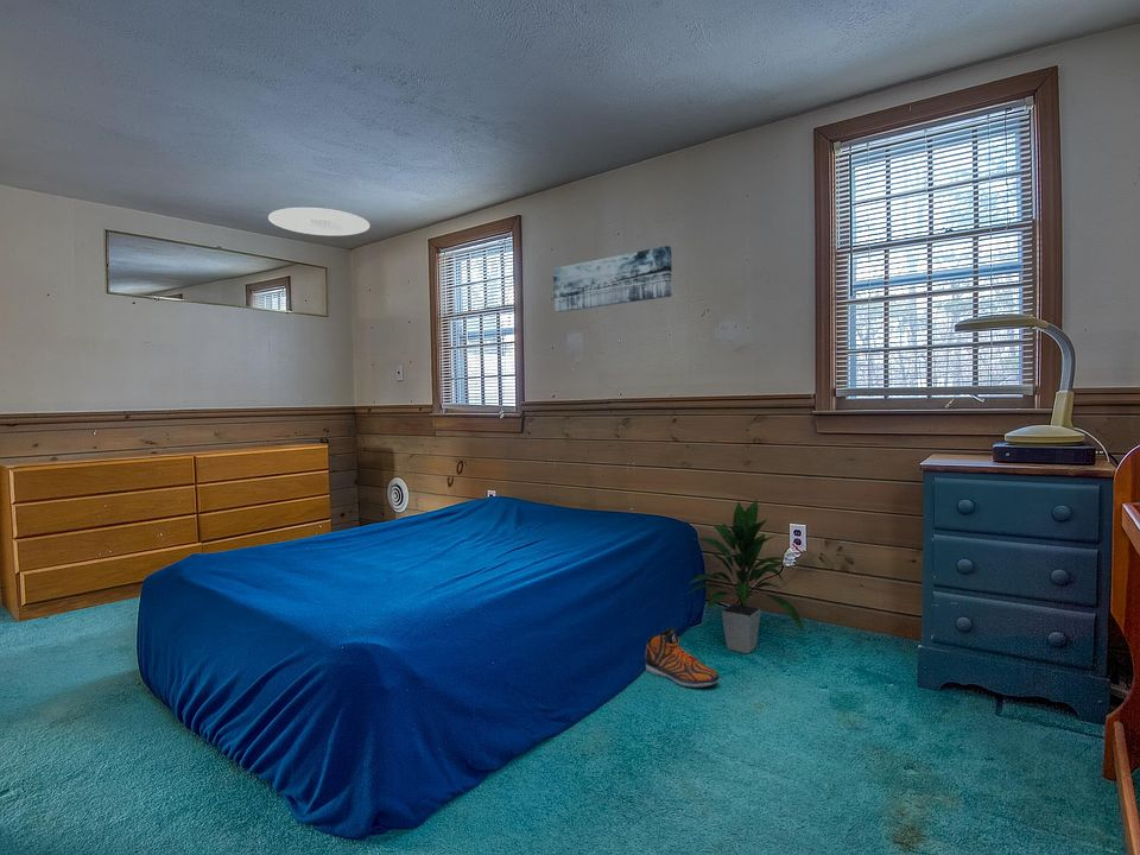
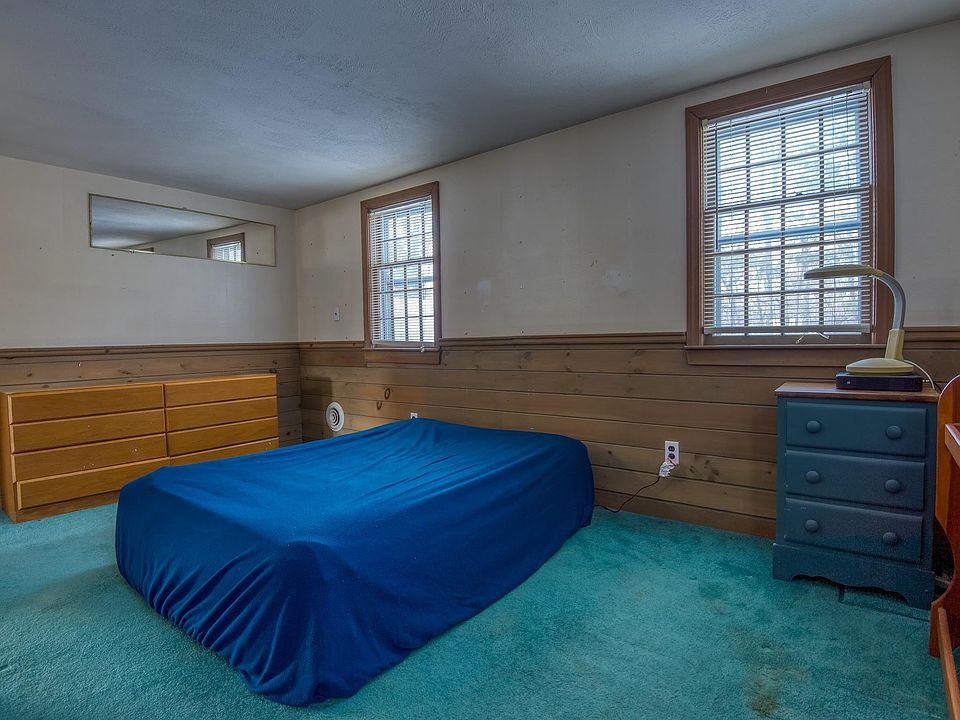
- sneaker (679, 656)
- indoor plant (745, 576)
- wall art (608, 281)
- ceiling light (319, 217)
